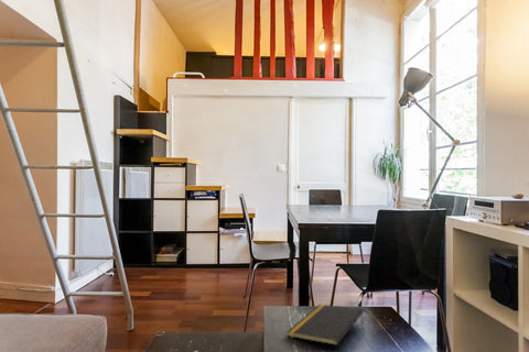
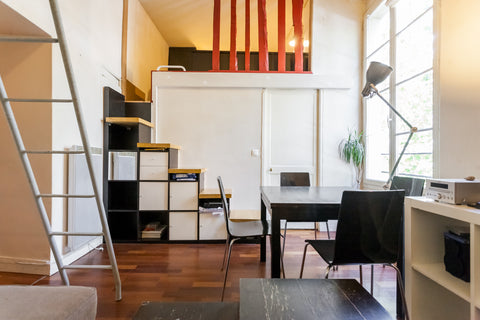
- notepad (326, 321)
